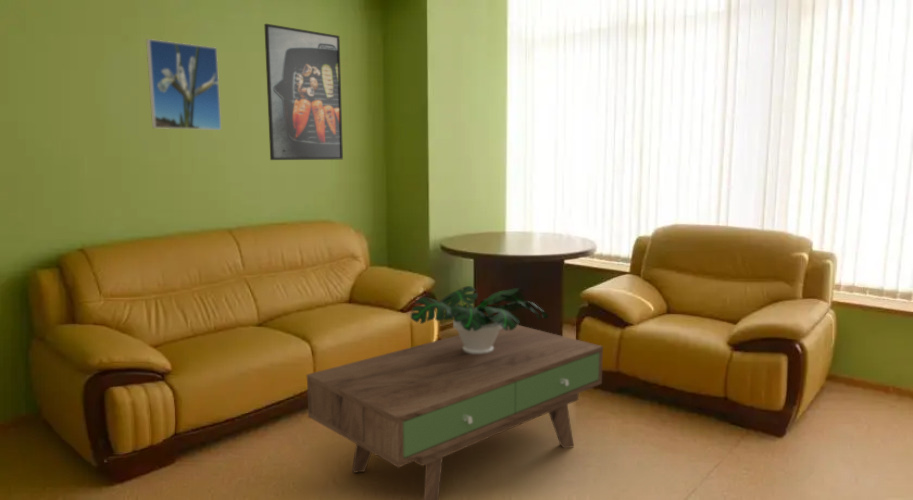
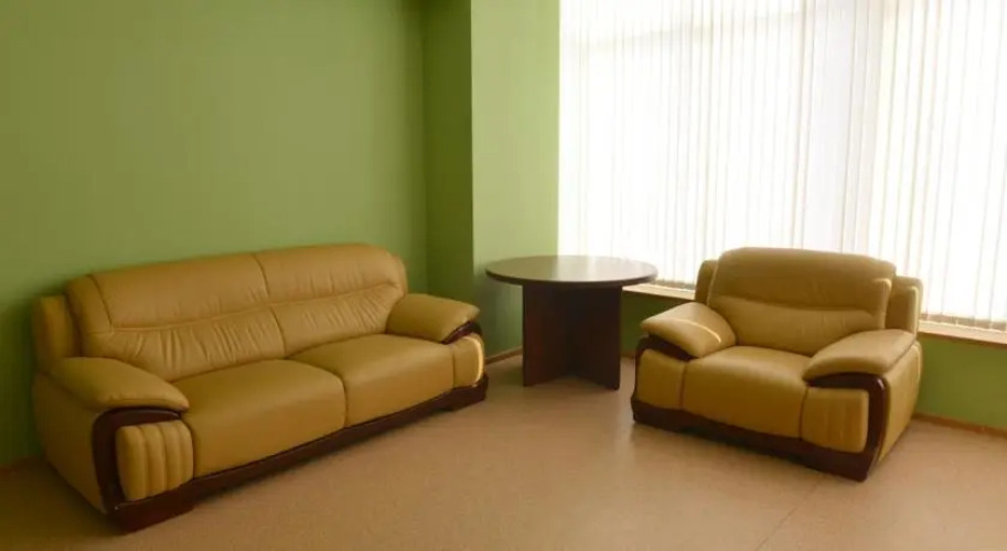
- coffee table (467, 409)
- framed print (306, 95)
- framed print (185, 86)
- potted plant (473, 324)
